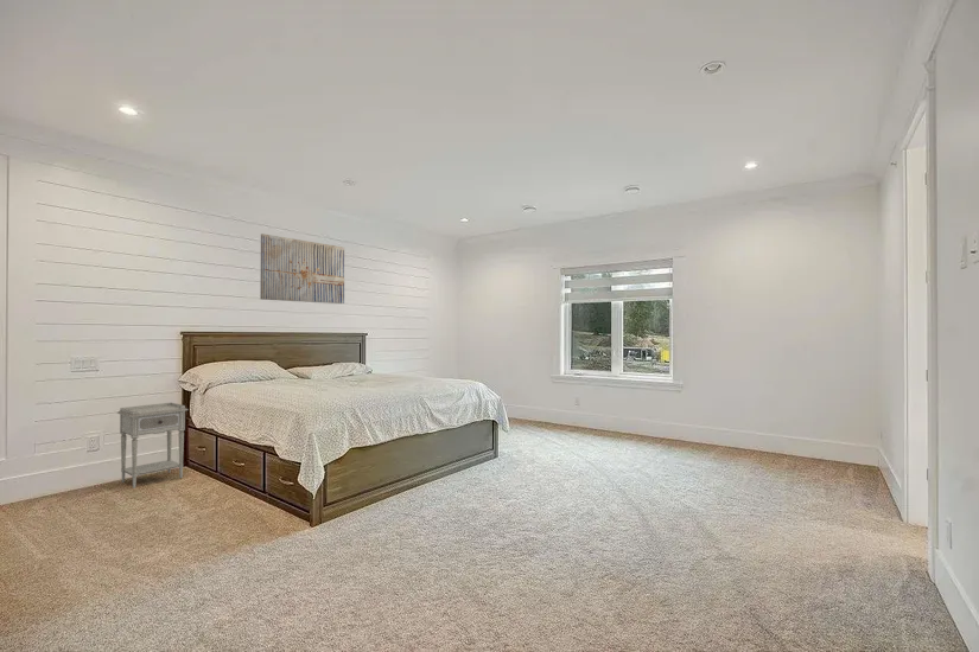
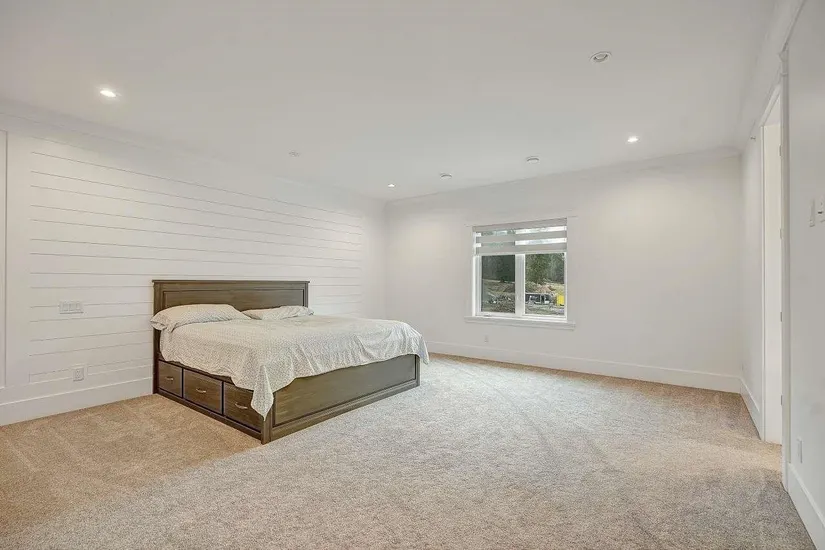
- nightstand (153, 433)
- wall art (305, 270)
